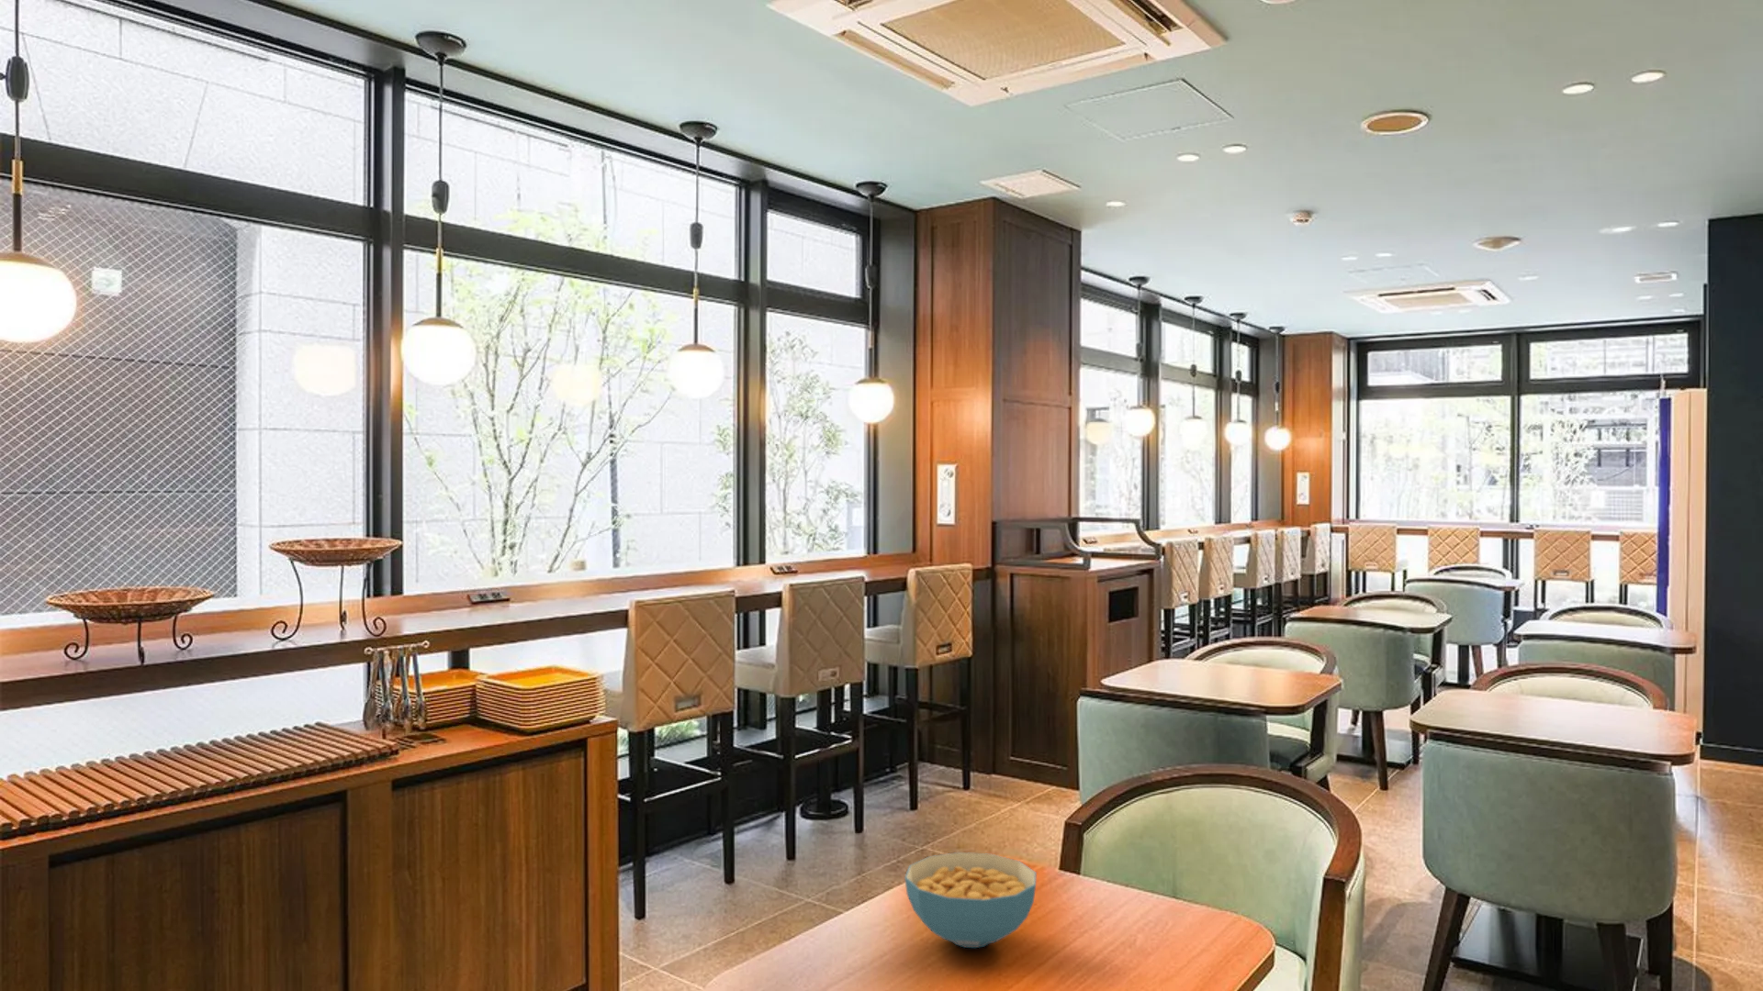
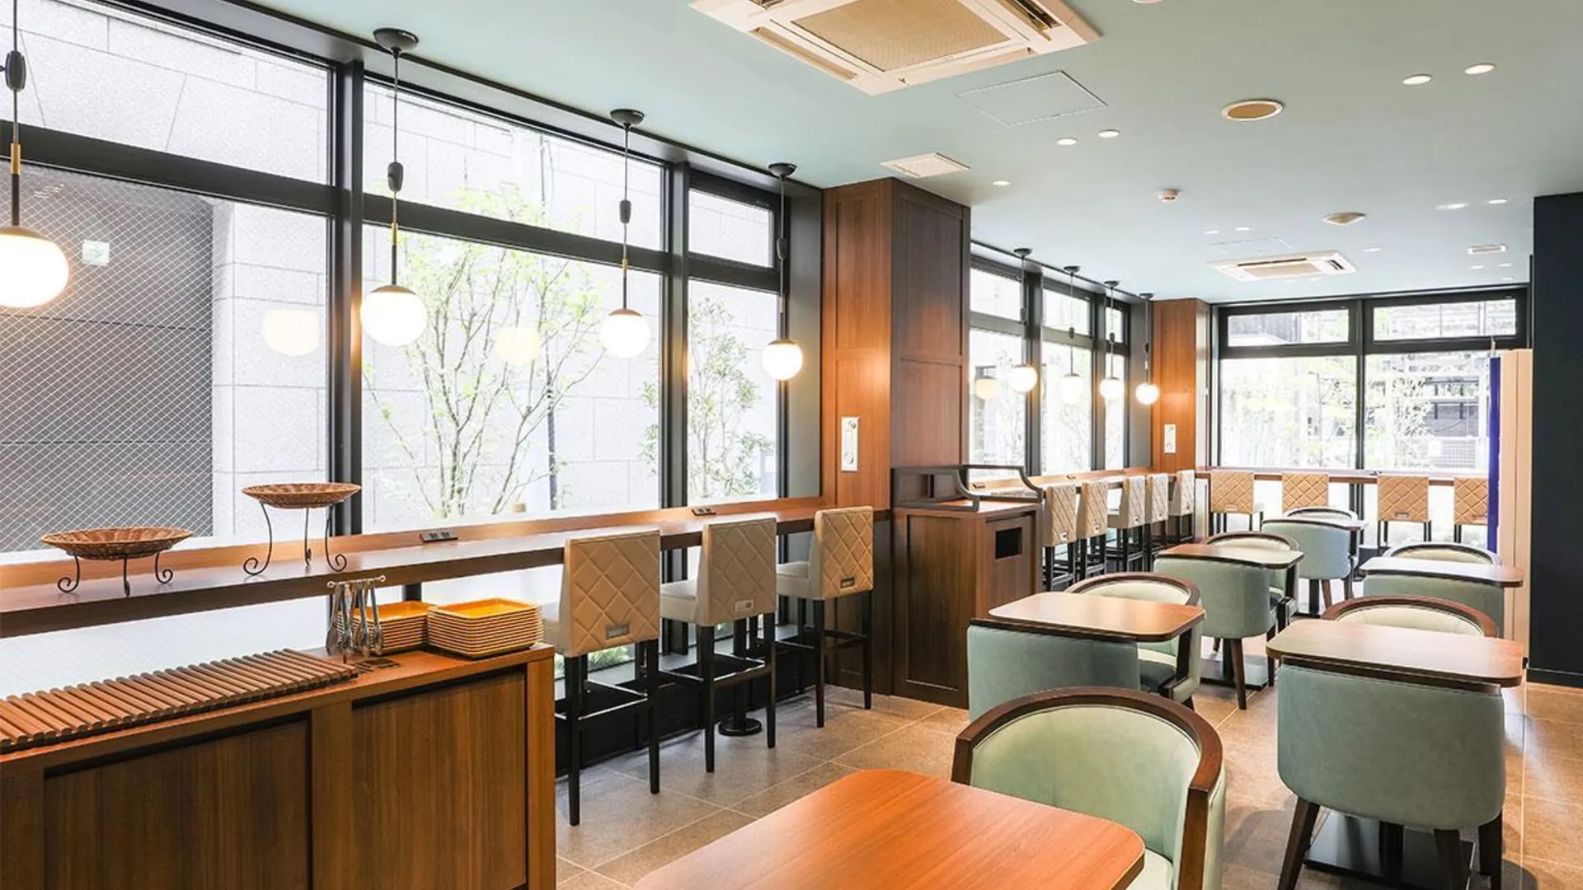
- cereal bowl (971, 906)
